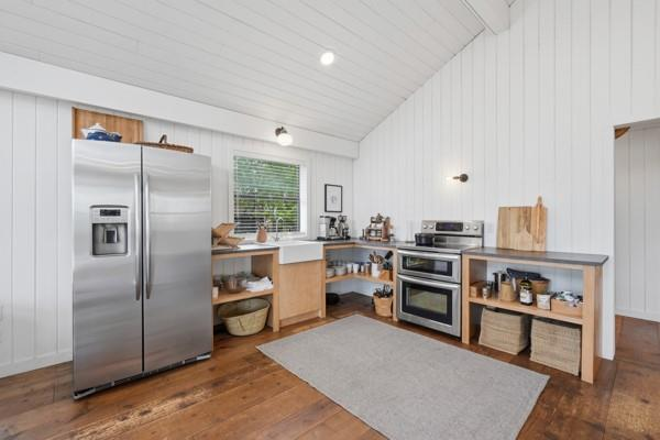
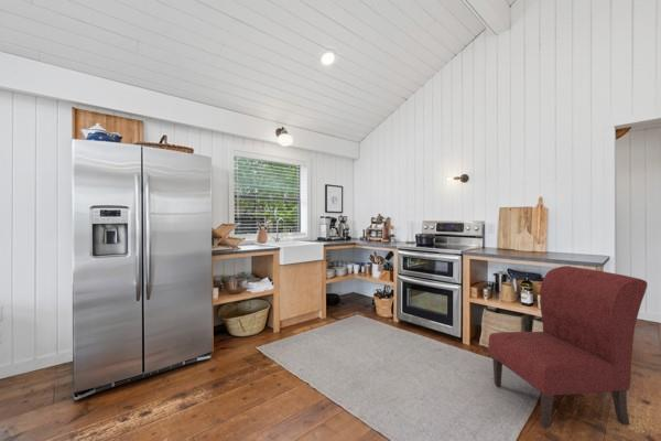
+ chair (557, 336)
